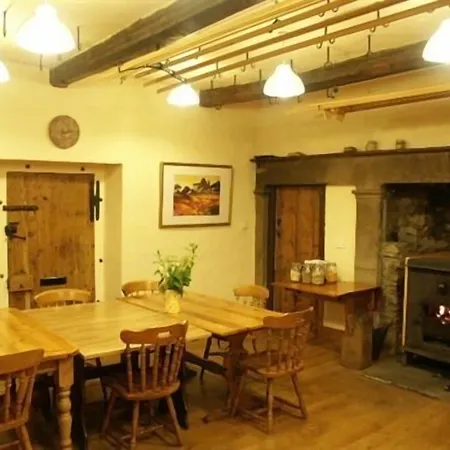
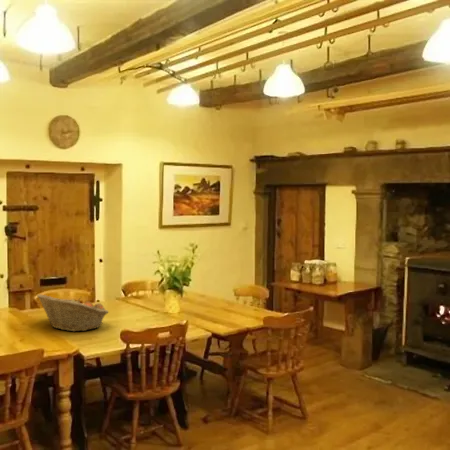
+ fruit basket (72, 309)
